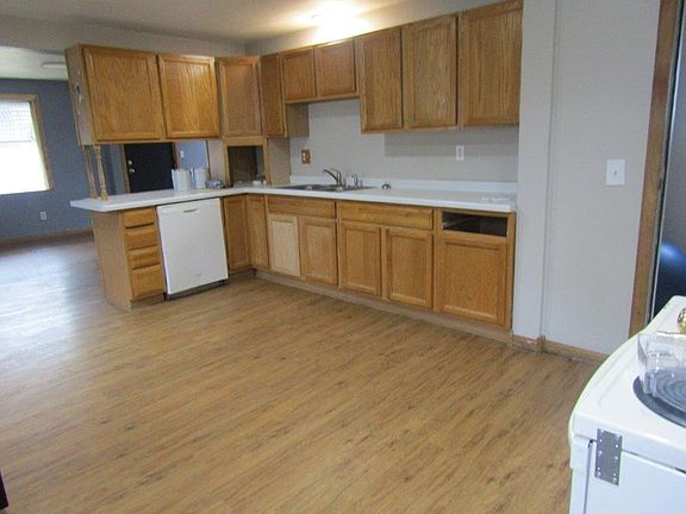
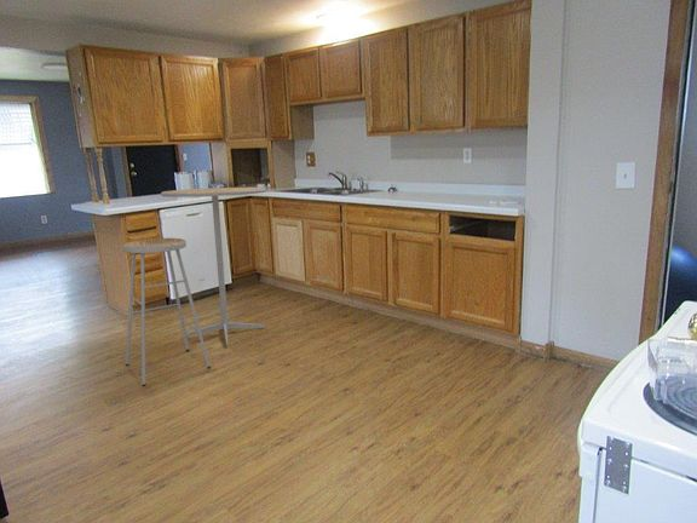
+ bar stool (185, 275)
